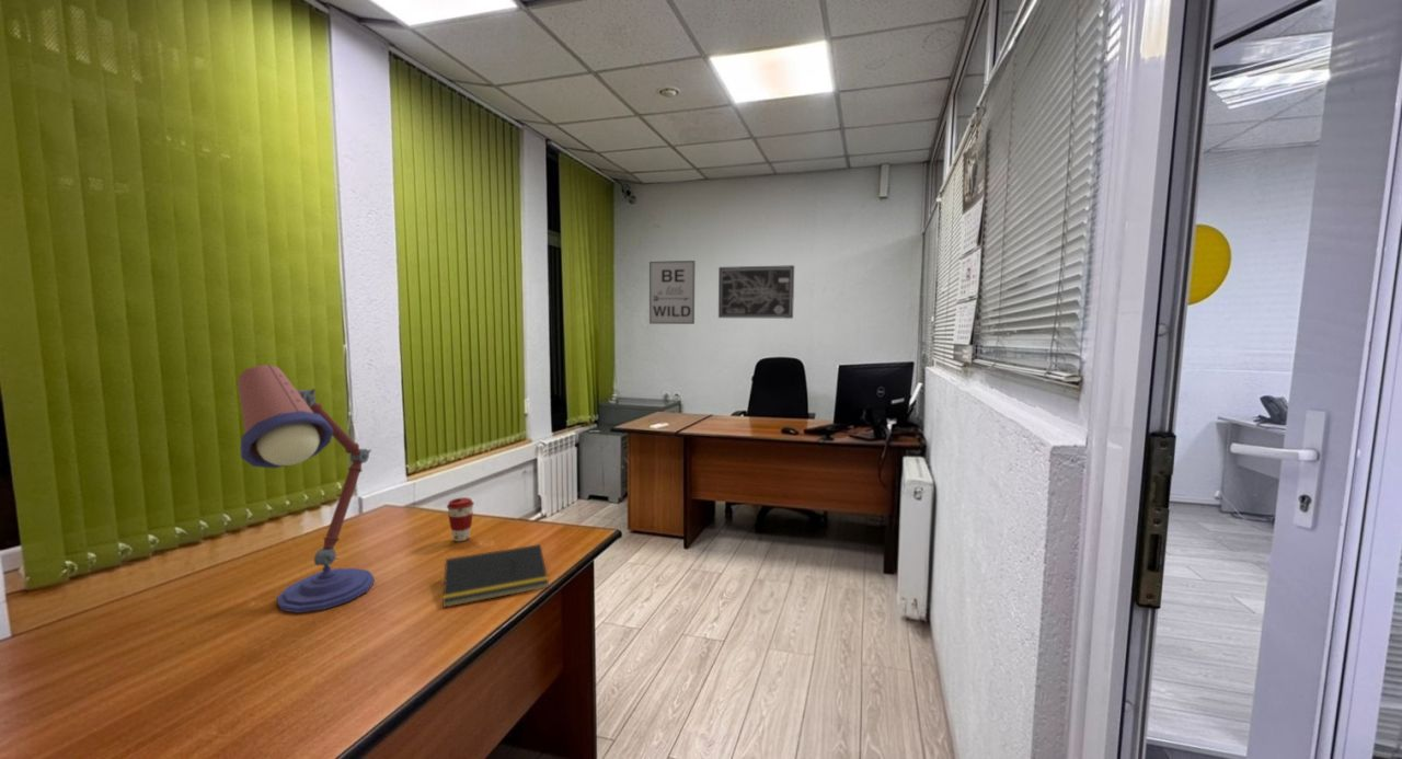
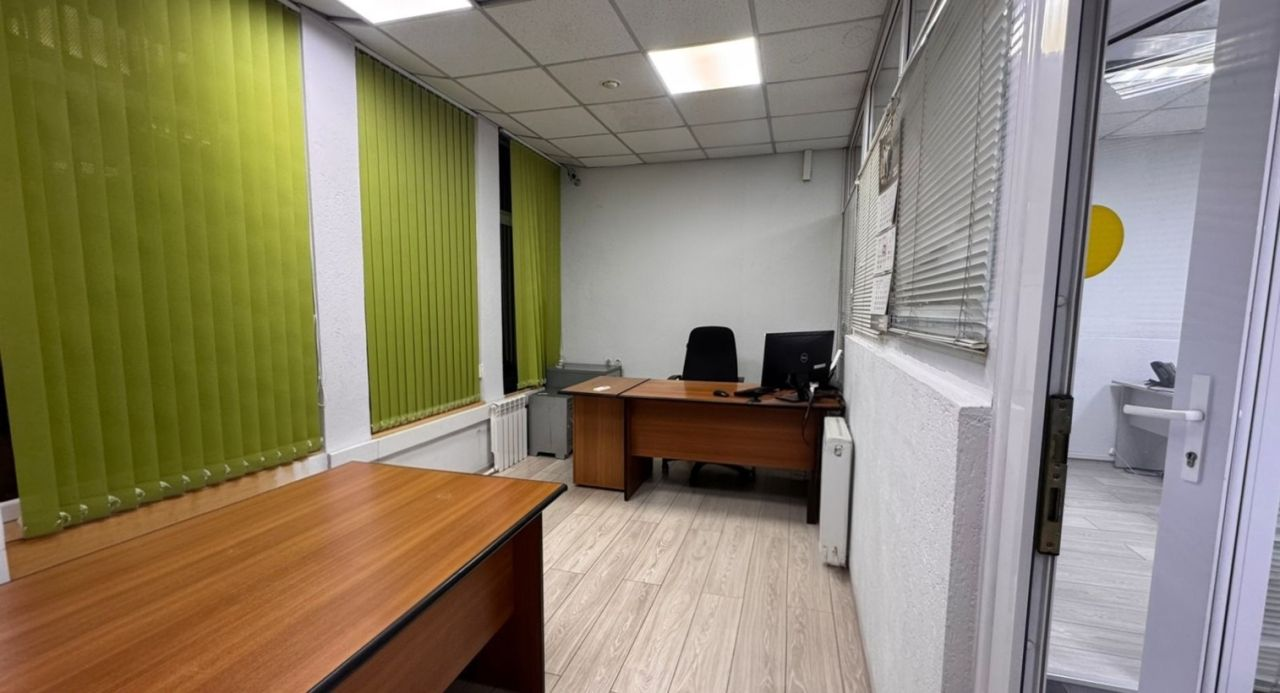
- wall art (755, 292)
- wall art (671, 292)
- desk lamp (341, 493)
- notepad (496, 573)
- coffee cup (460, 519)
